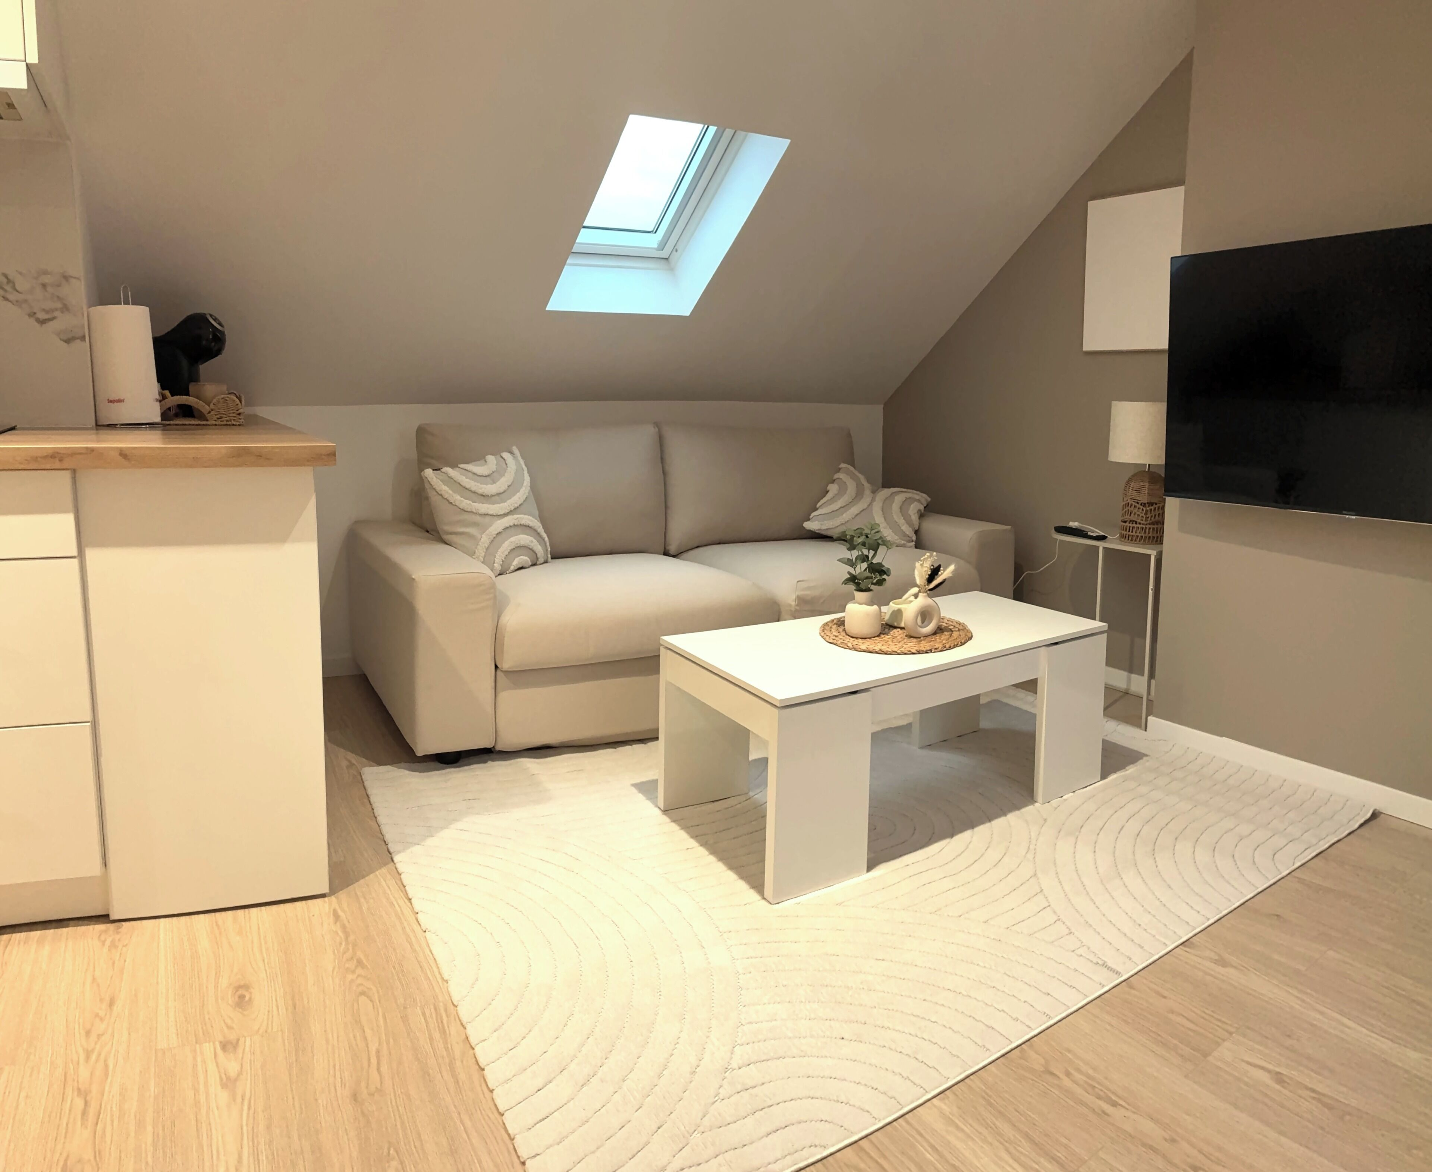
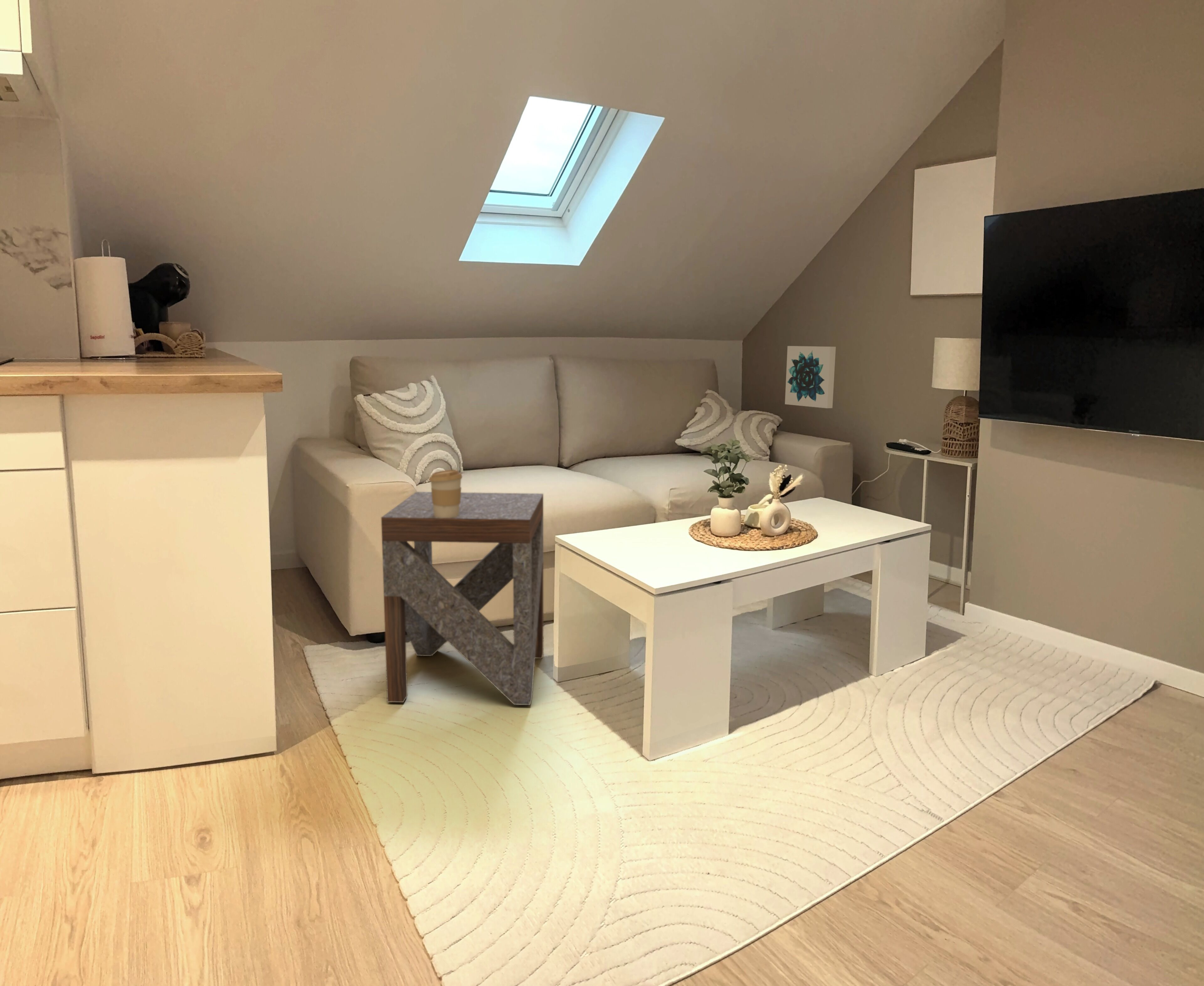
+ wall art (809, 376)
+ coffee cup (446, 492)
+ side table (470, 592)
